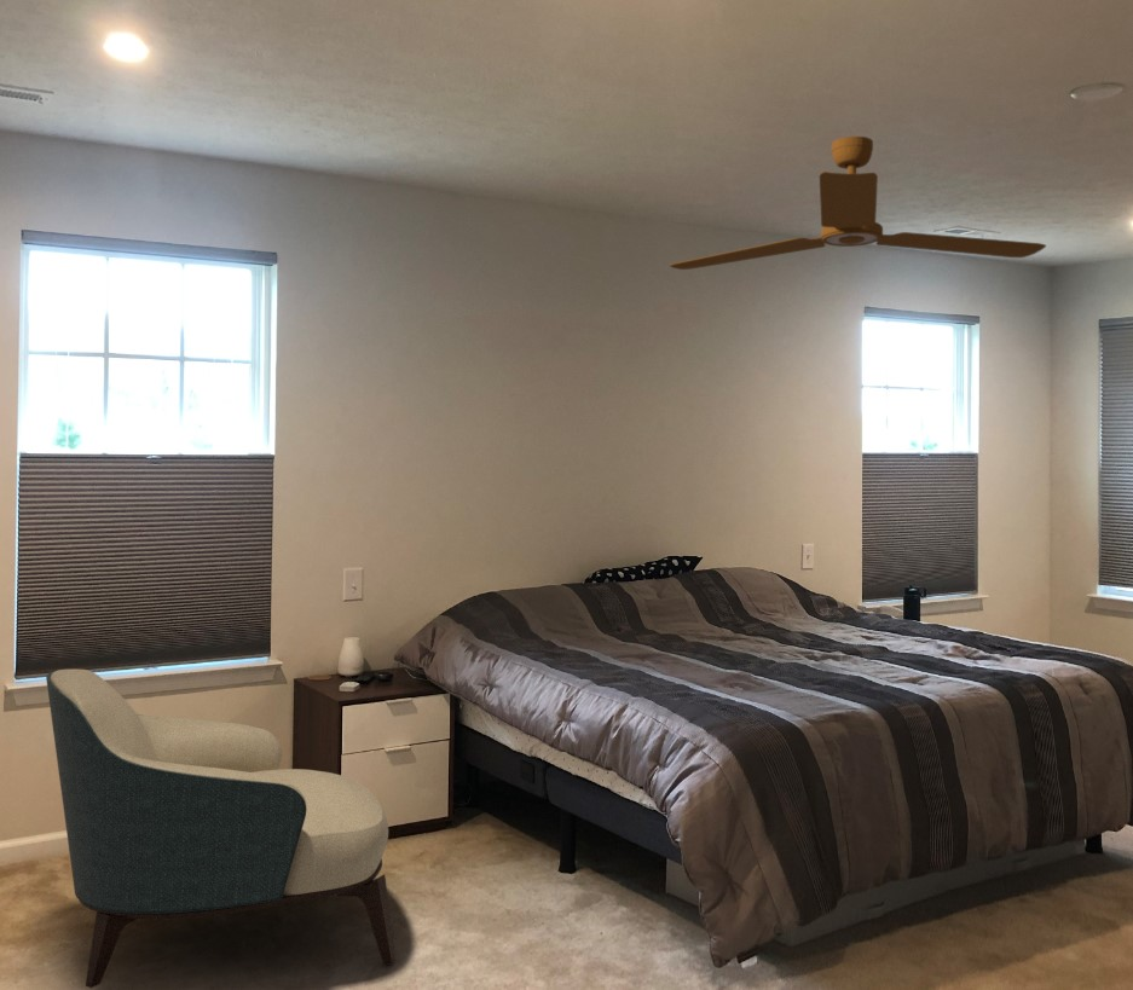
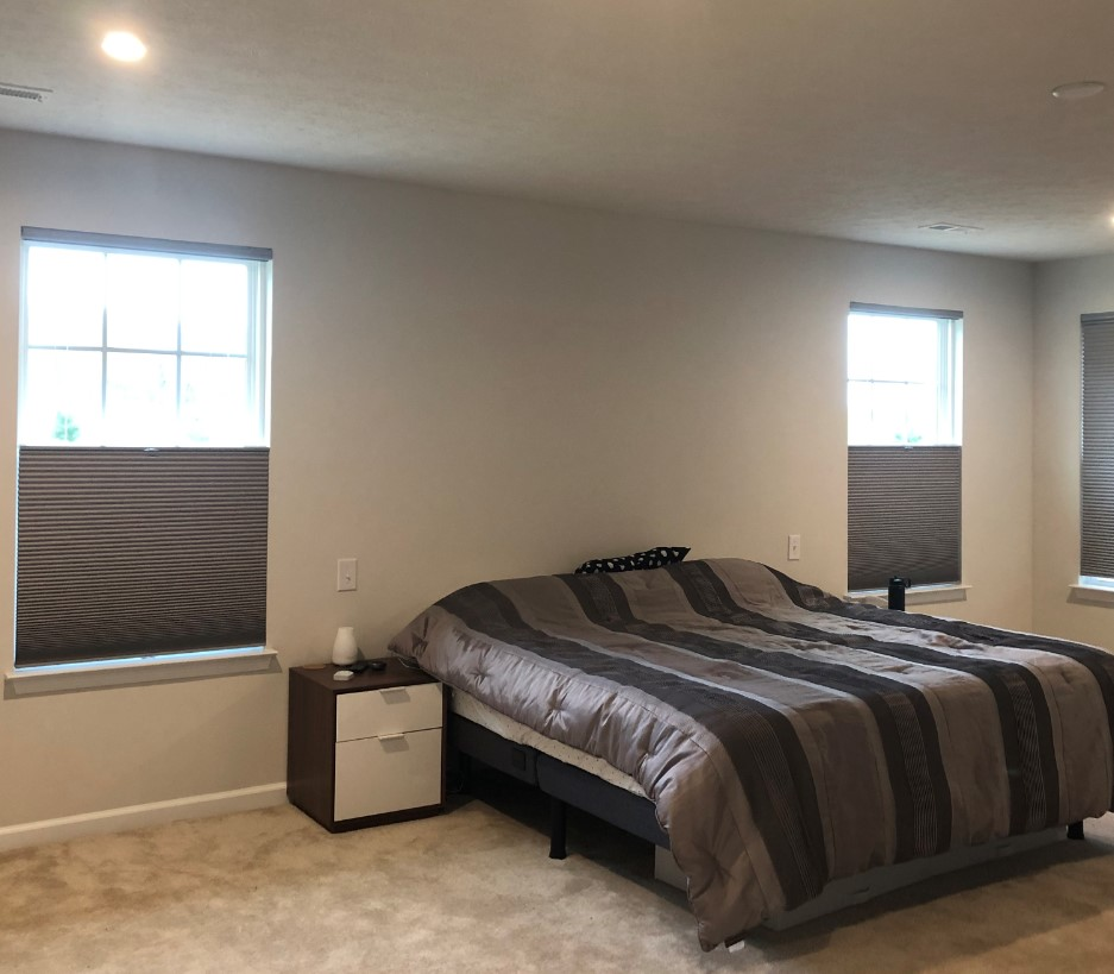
- ceiling fan (850, 179)
- armchair (221, 803)
